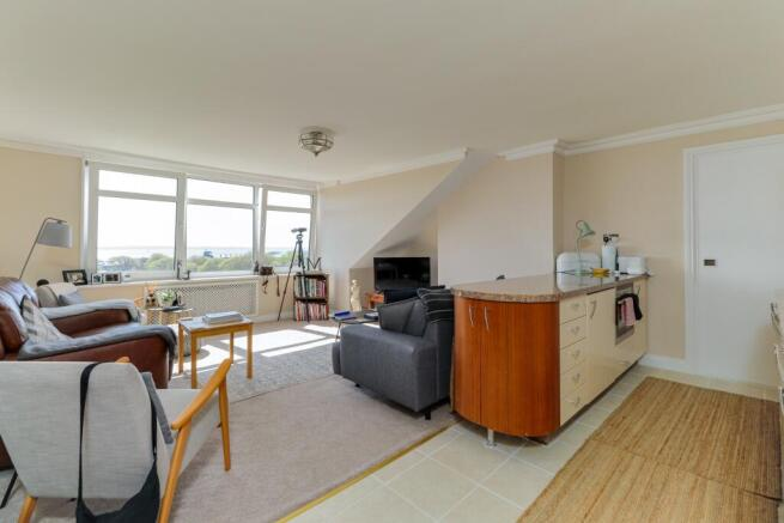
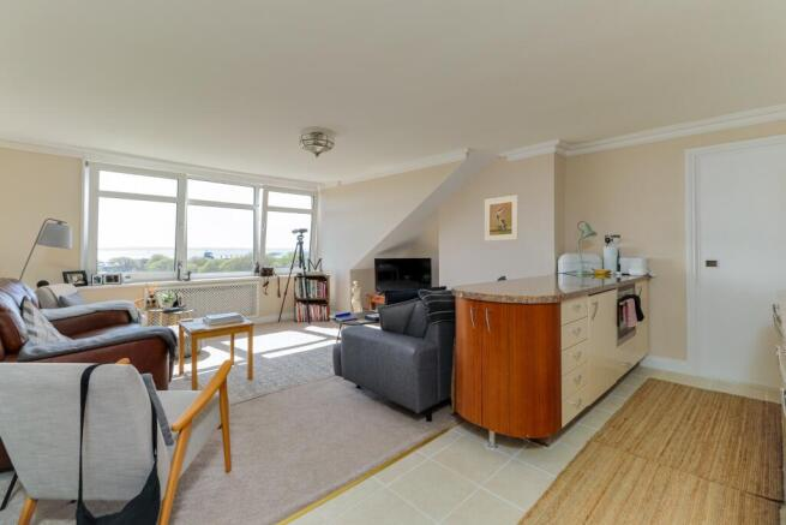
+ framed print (500, 219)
